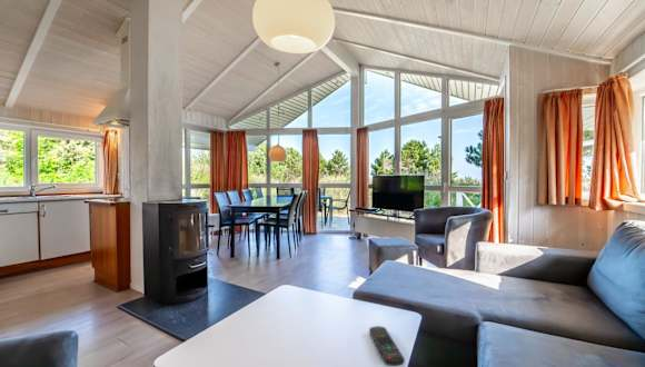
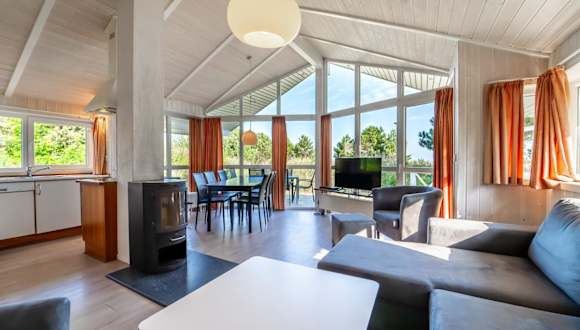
- remote control (385, 344)
